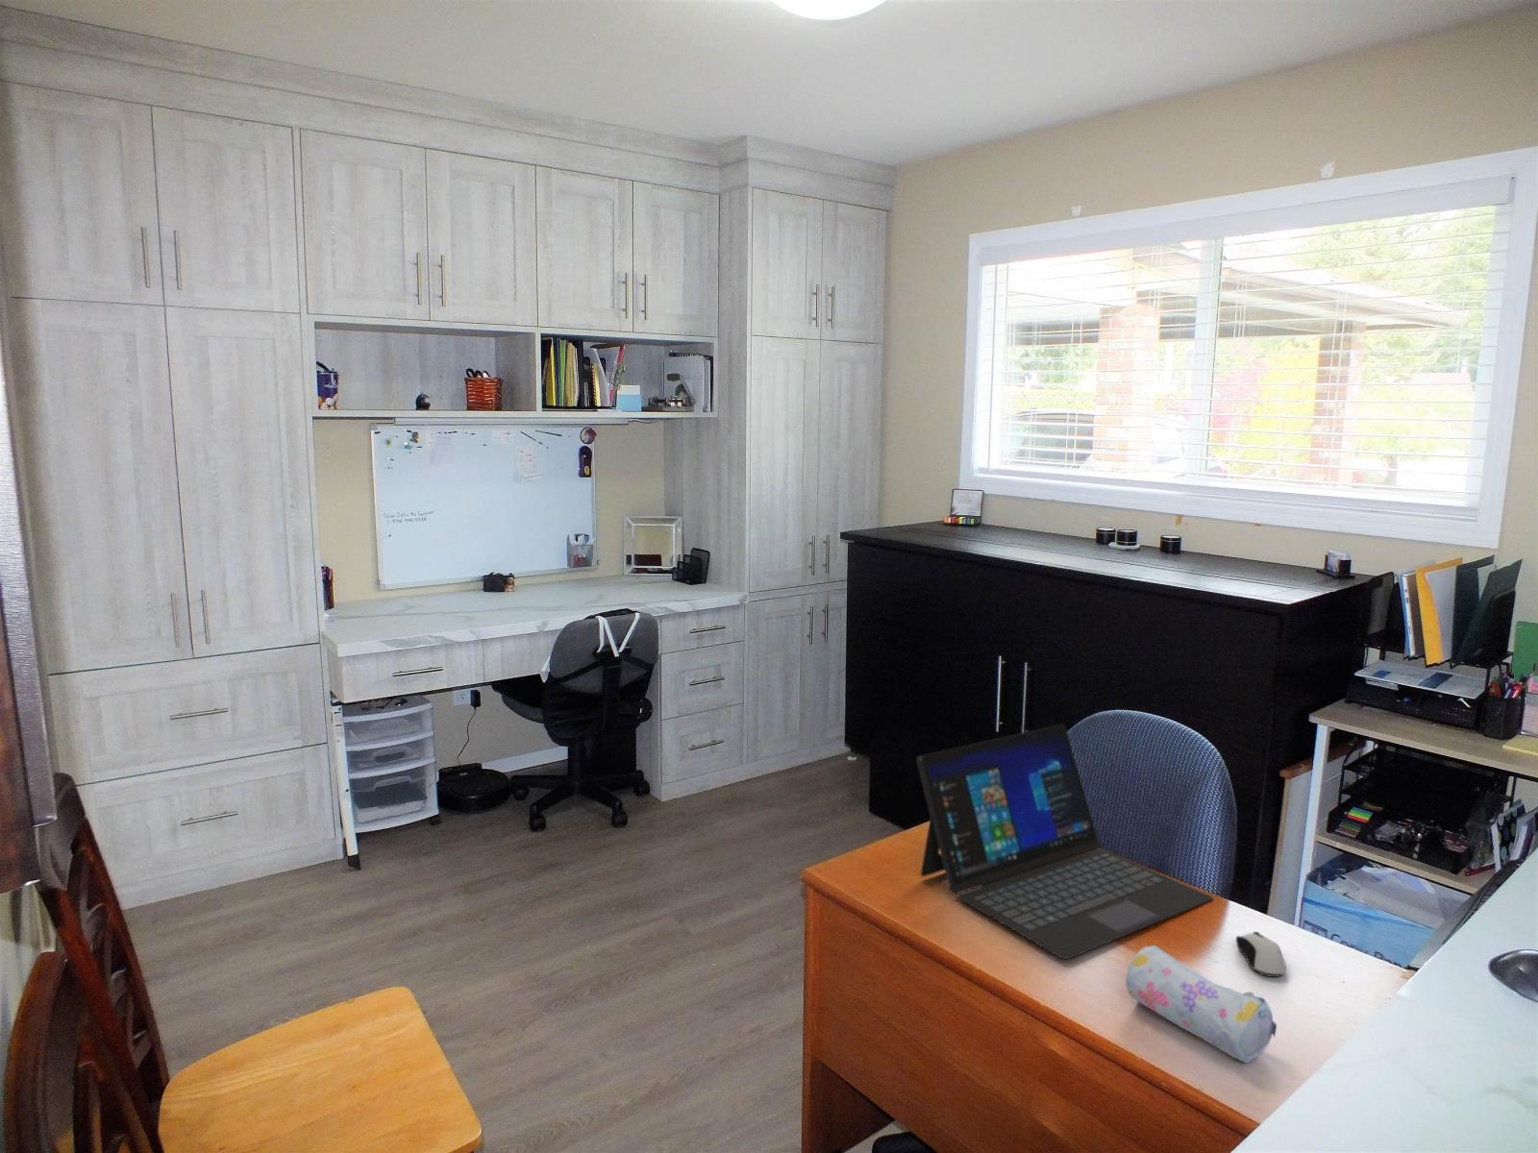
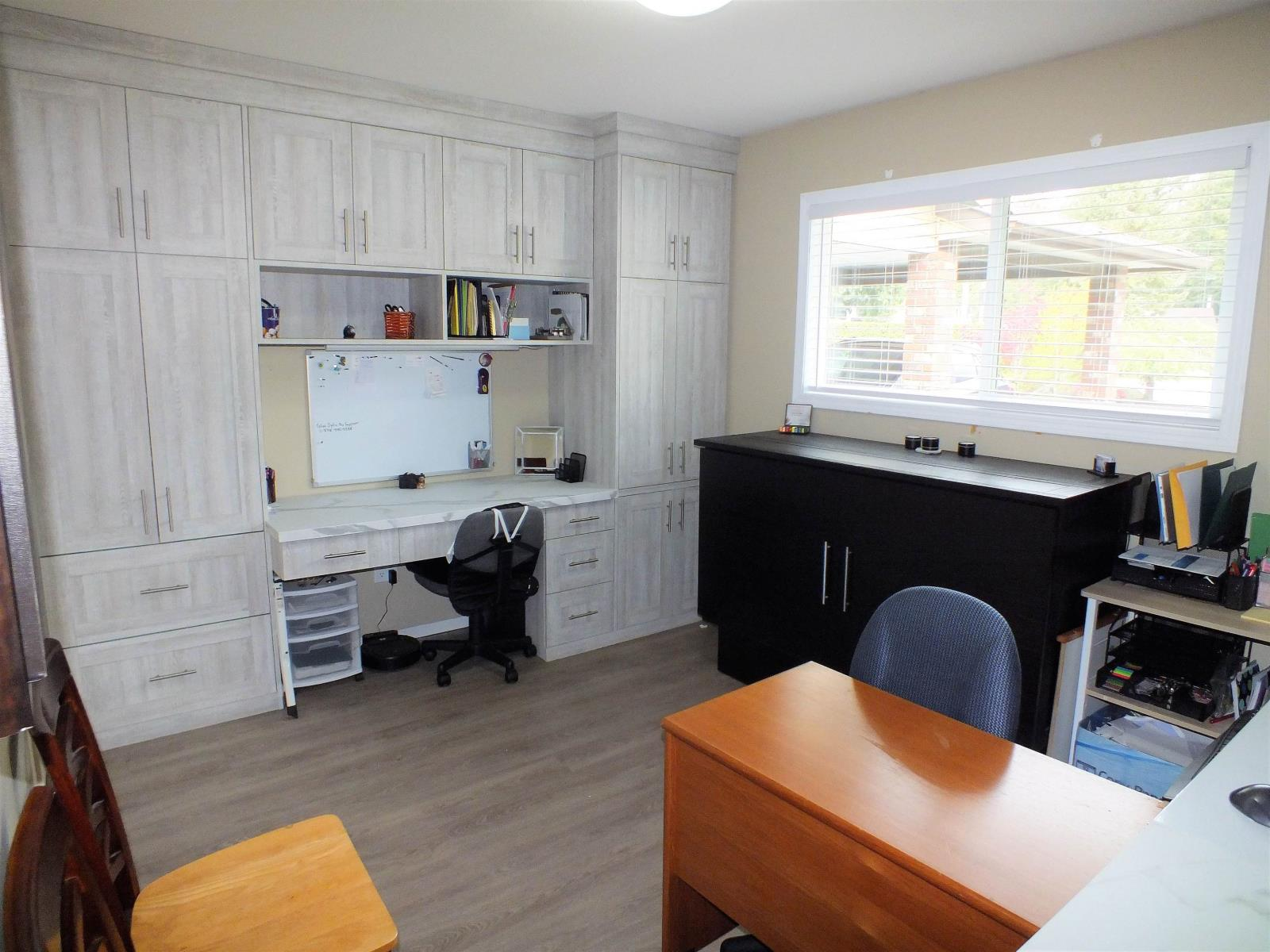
- pencil case (1196, 1000)
- computer mouse (1262, 950)
- laptop (1062, 825)
